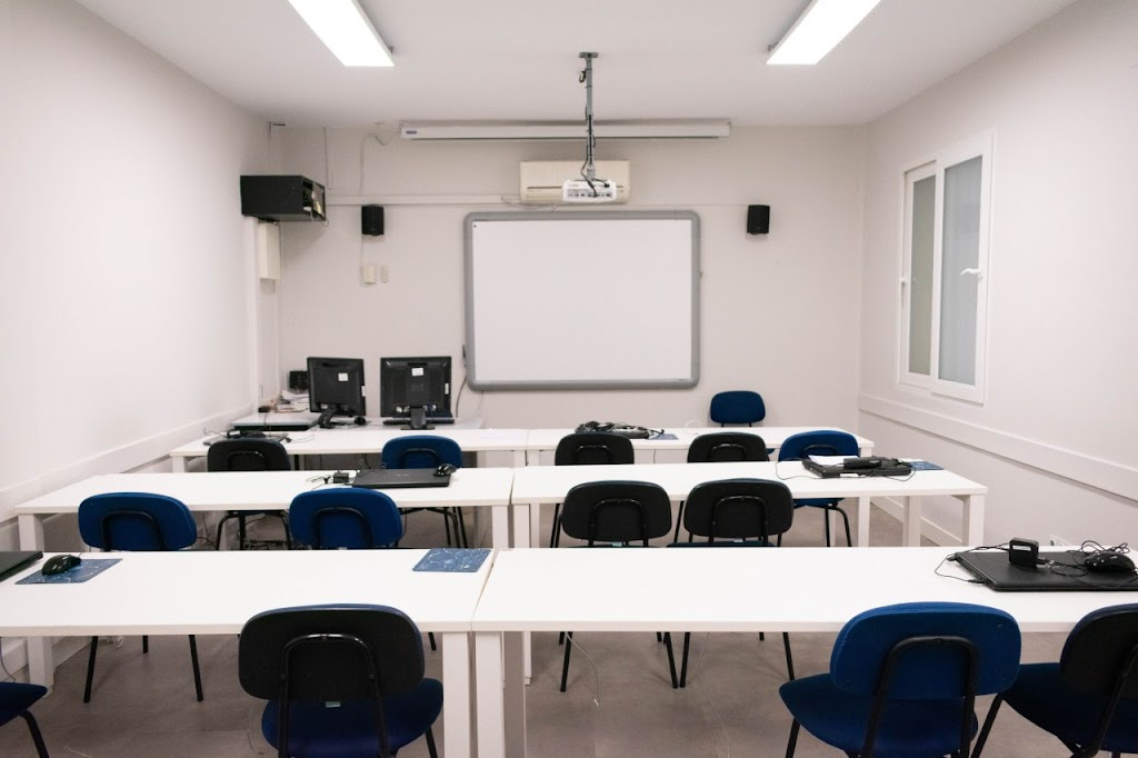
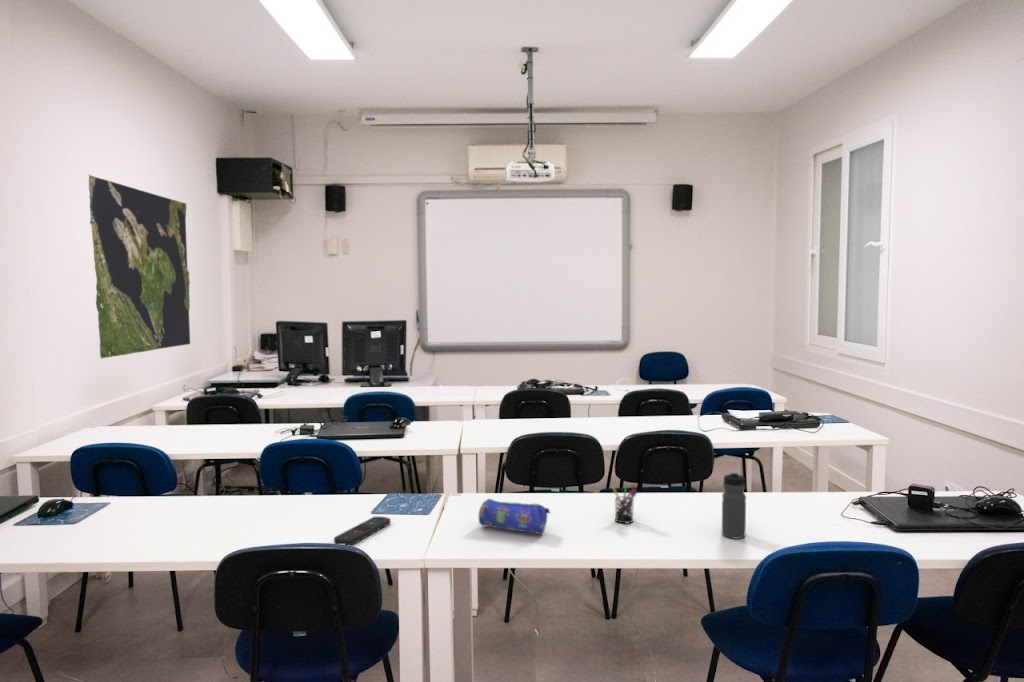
+ pencil case (513, 515)
+ world map (148, 271)
+ pen holder (625, 501)
+ remote control (363, 529)
+ water bottle (734, 503)
